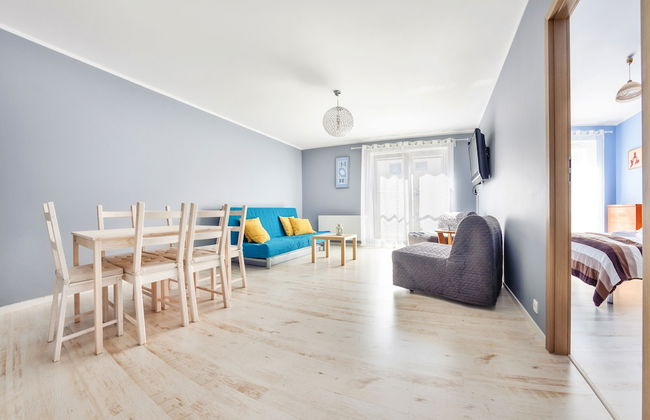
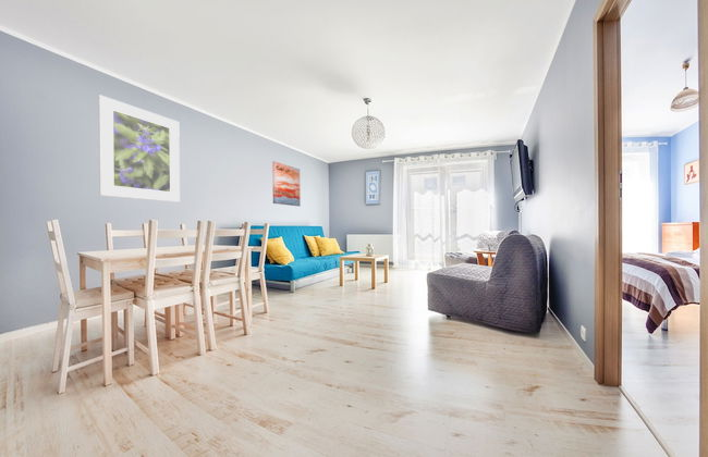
+ wall art (286, 185)
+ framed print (143, 155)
